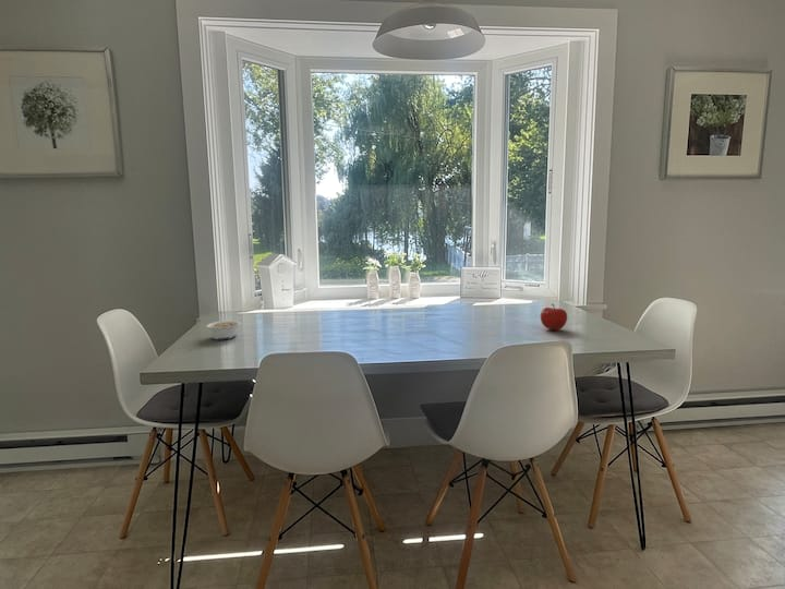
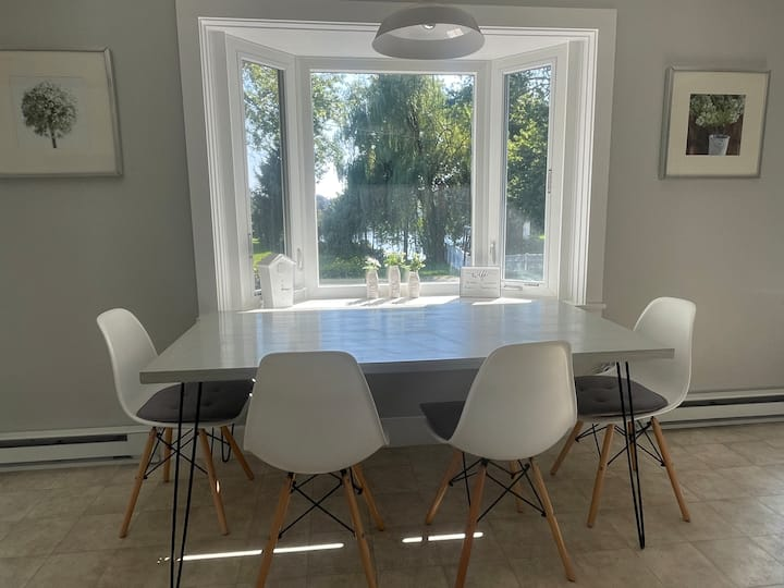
- fruit (553, 316)
- legume (224, 329)
